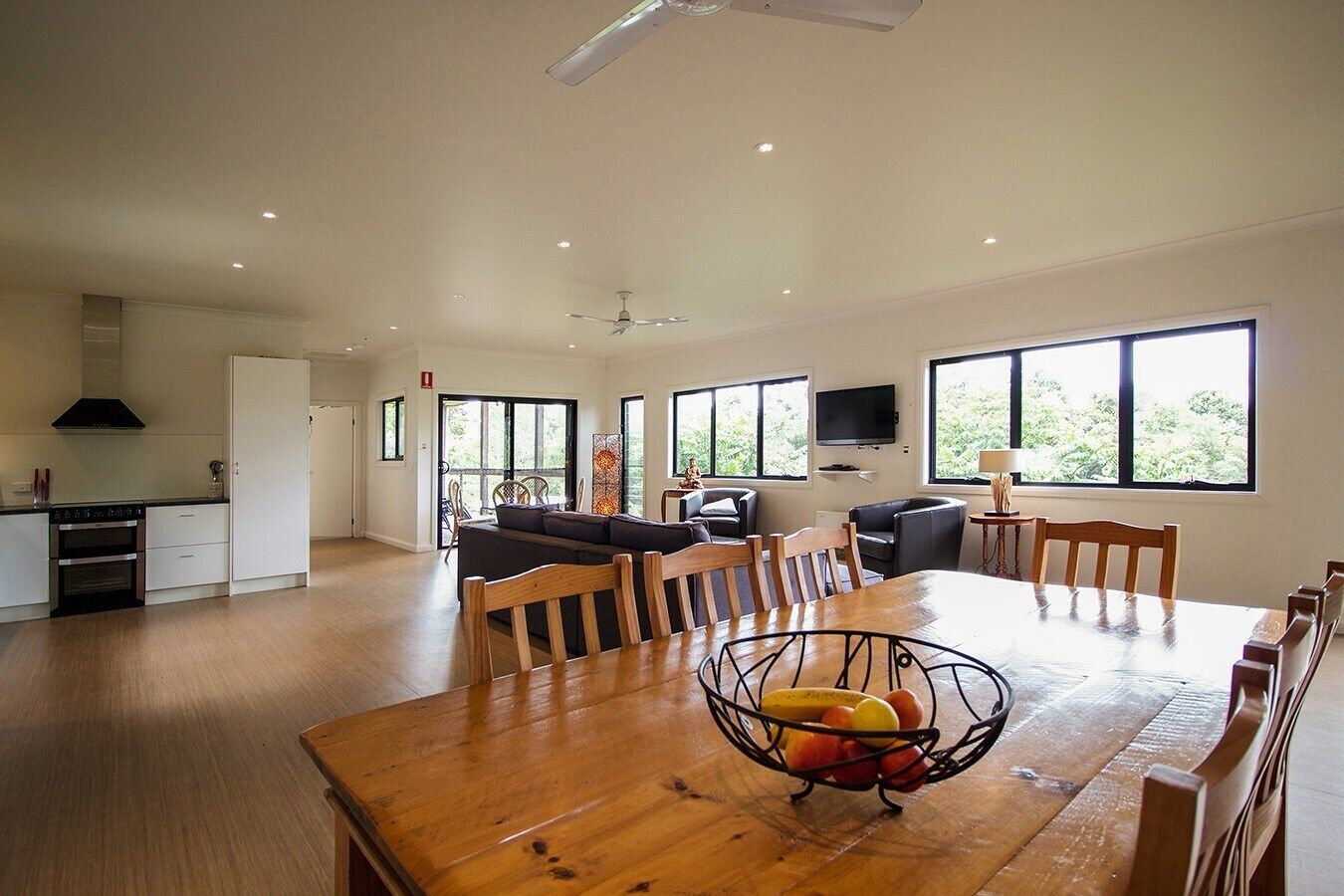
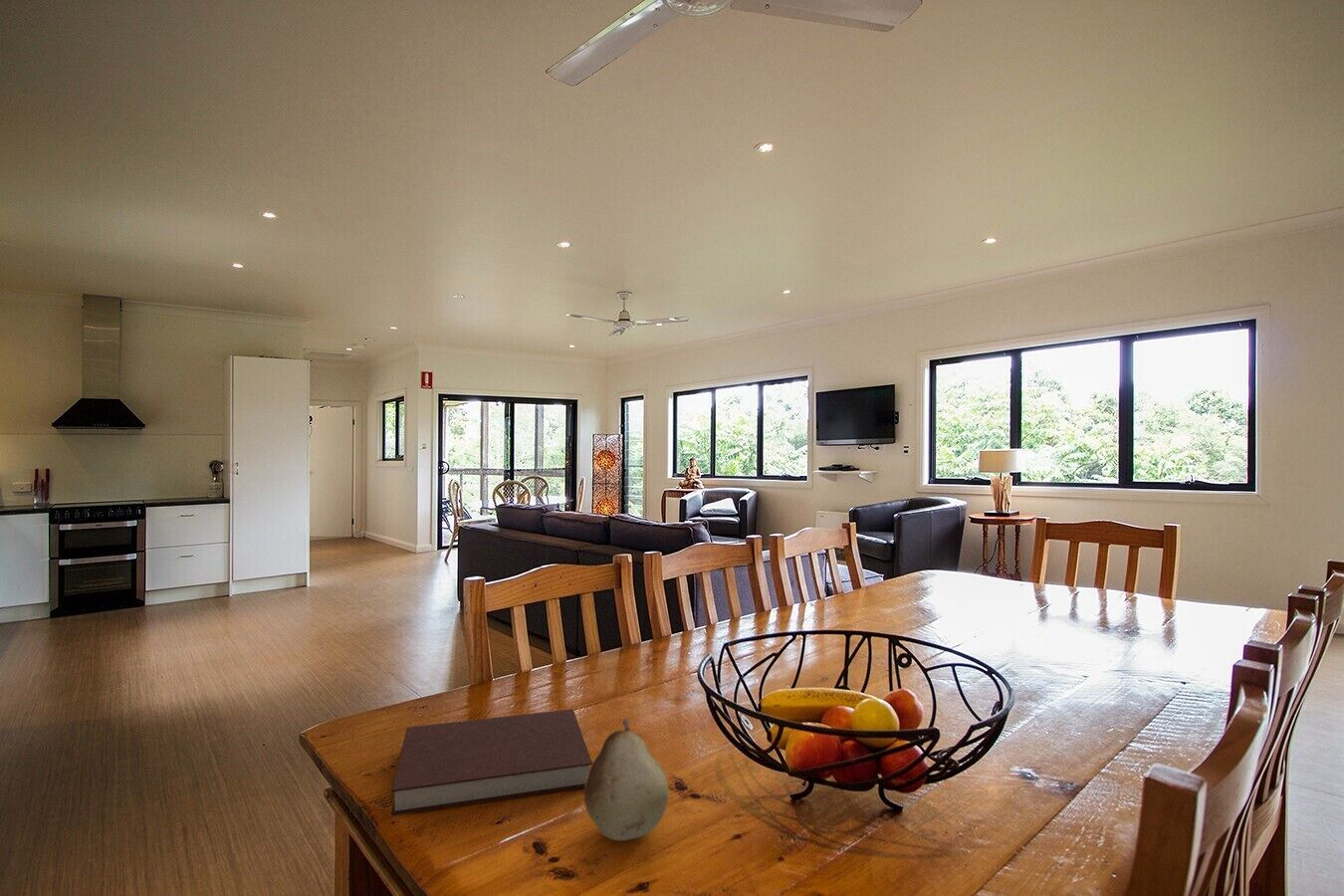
+ notebook (494, 755)
+ fruit (628, 780)
